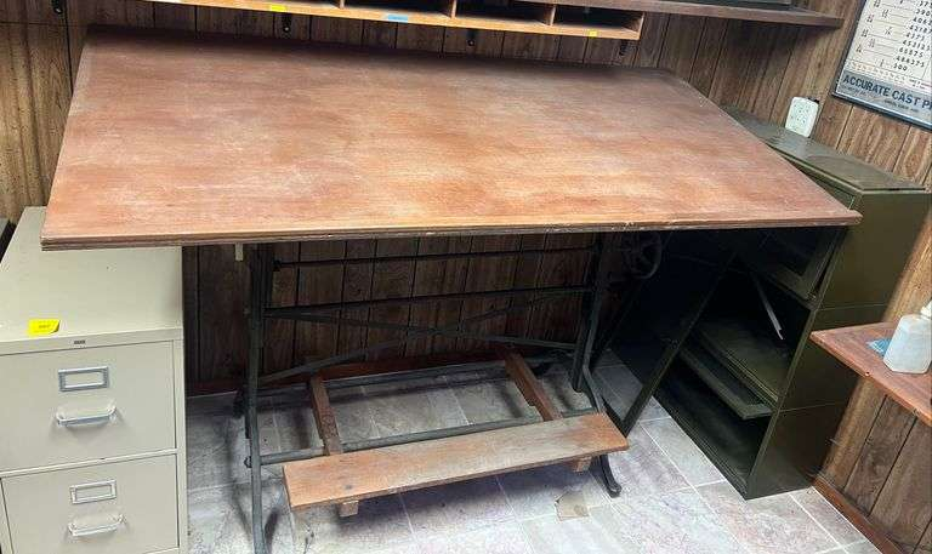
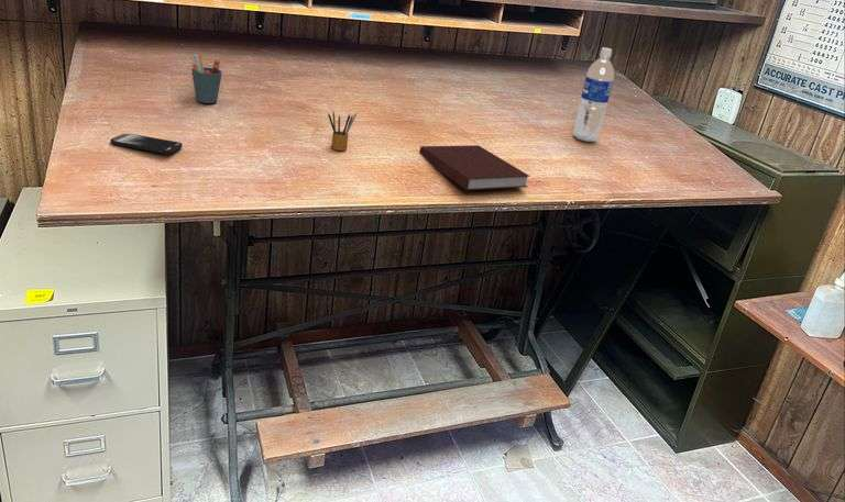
+ notebook (472, 166)
+ smartphone (146, 143)
+ pen holder (206, 77)
+ water bottle (595, 94)
+ pencil box (339, 130)
